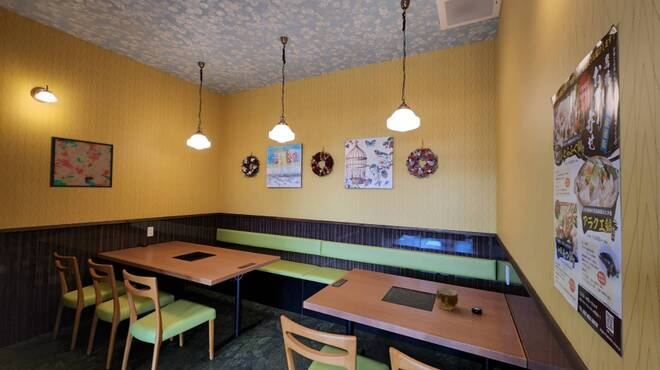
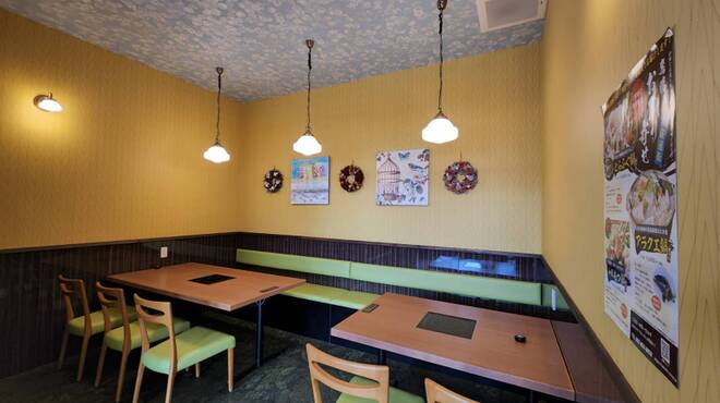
- wall art (83, 164)
- cup (447, 300)
